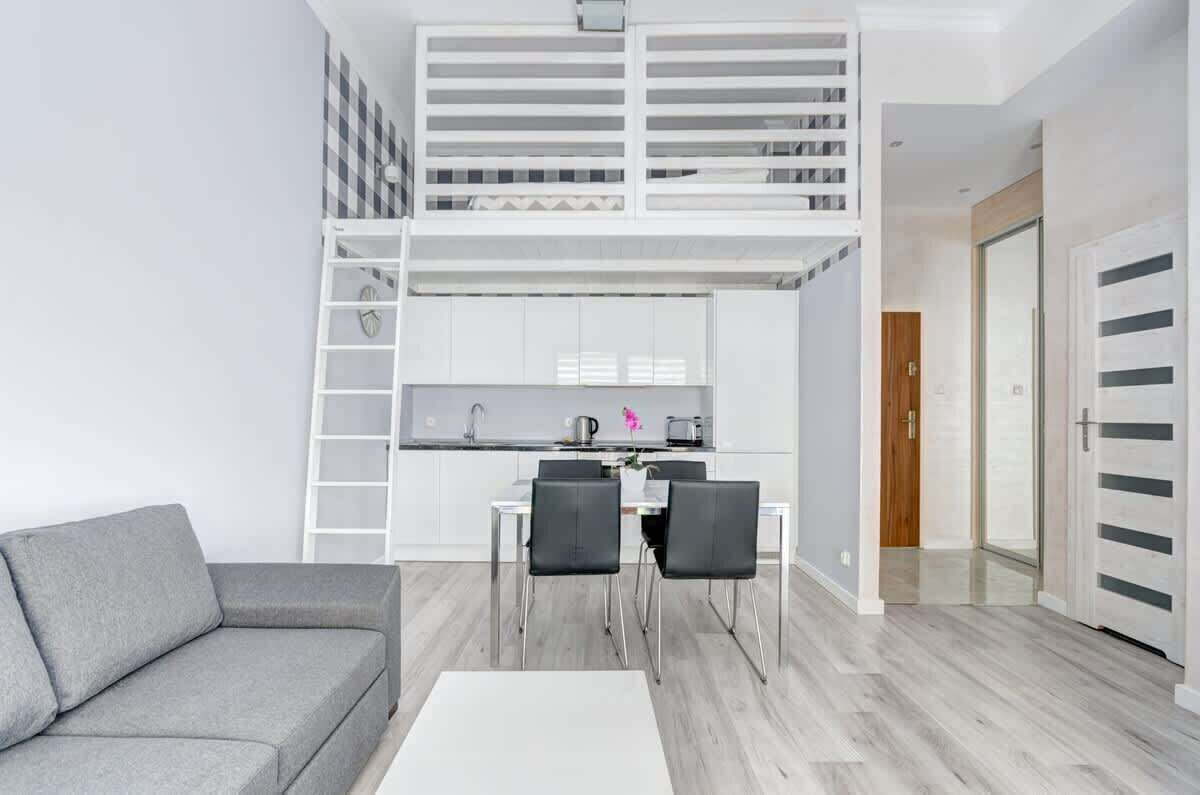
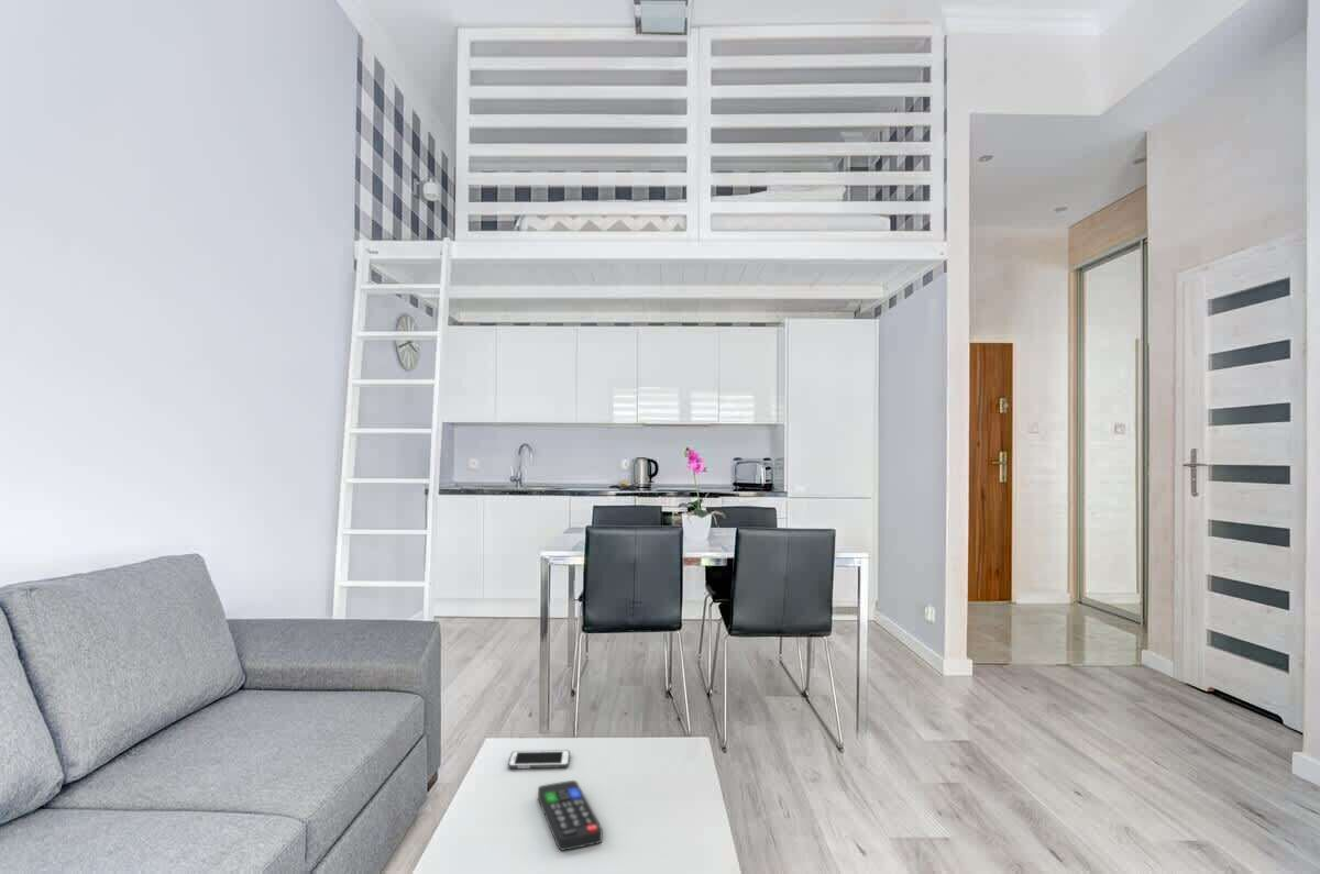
+ remote control (568, 811)
+ cell phone (539, 759)
